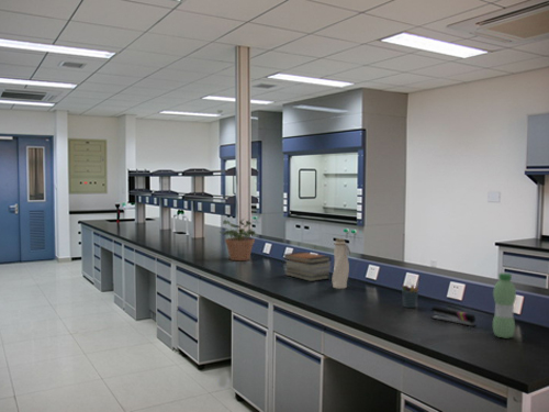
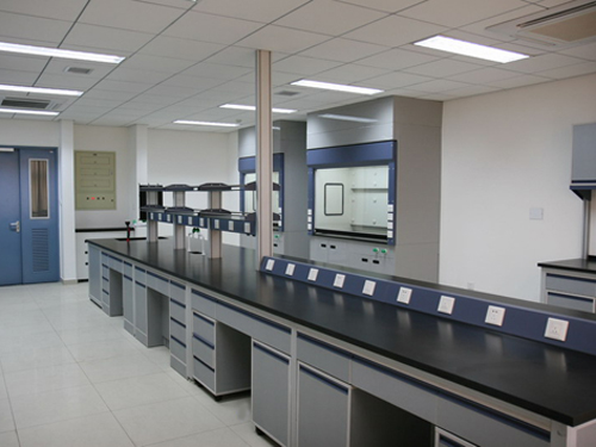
- pen holder (410, 293)
- book stack (306, 266)
- stapler (452, 315)
- water bottle (504, 304)
- potted plant (239, 238)
- water bottle (340, 263)
